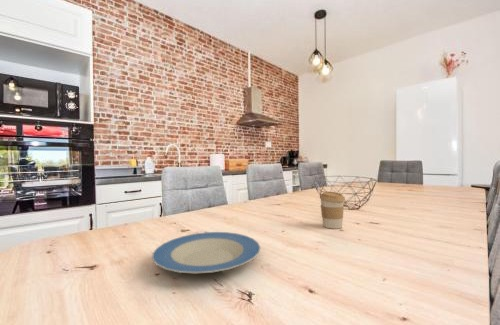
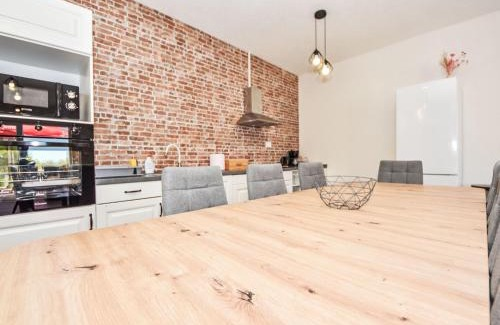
- plate (208, 254)
- coffee cup (332, 209)
